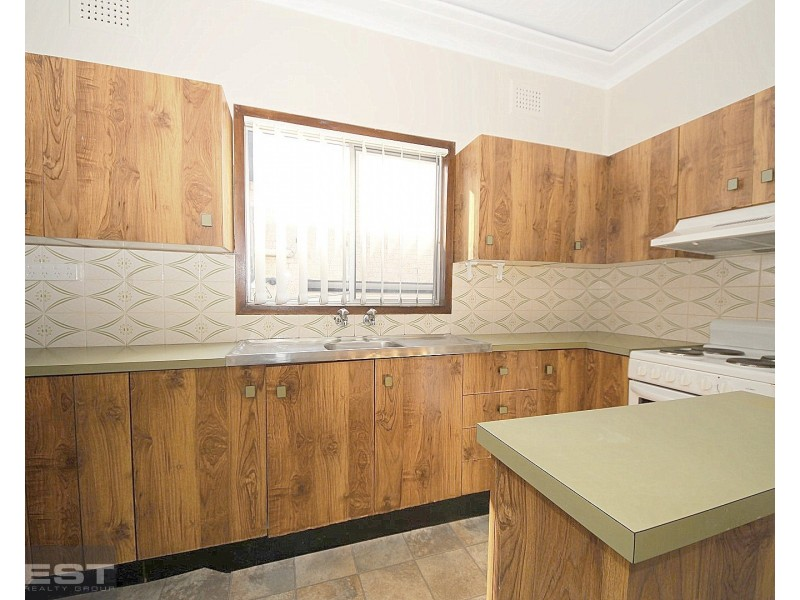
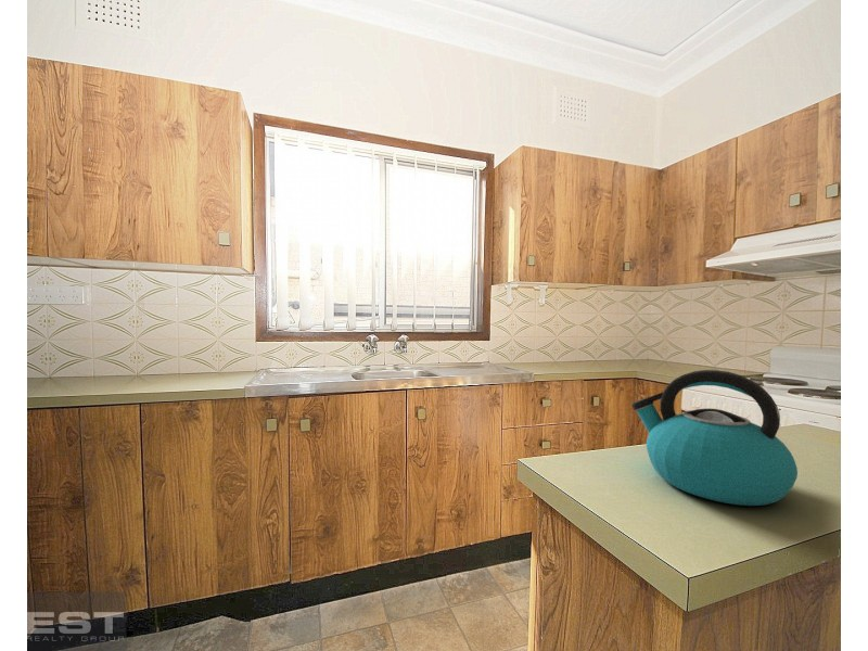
+ kettle (704, 425)
